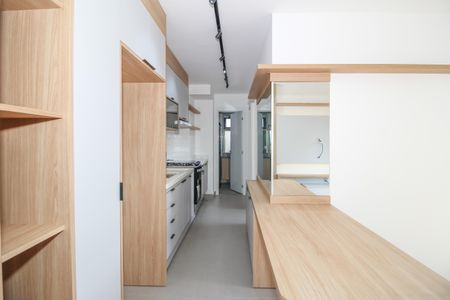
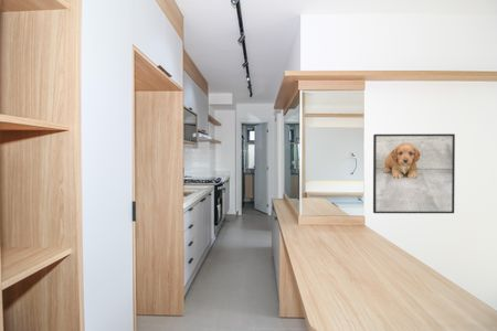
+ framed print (413, 173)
